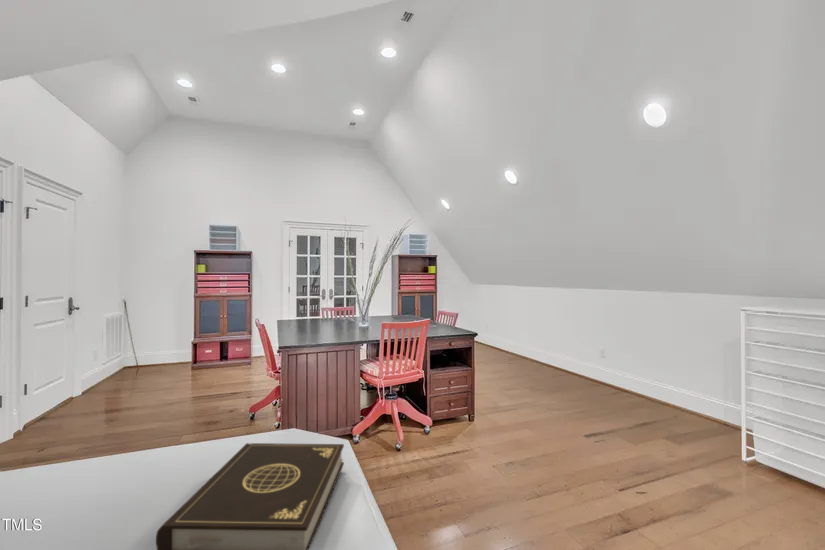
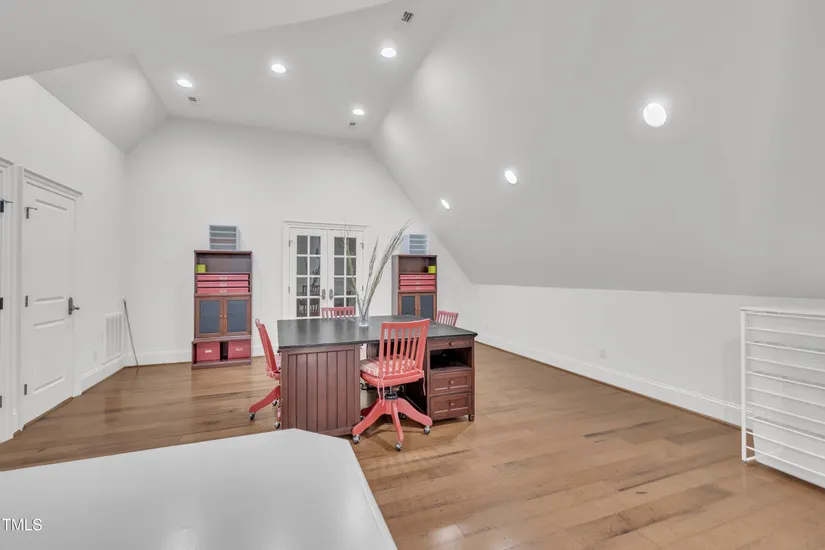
- book (268, 488)
